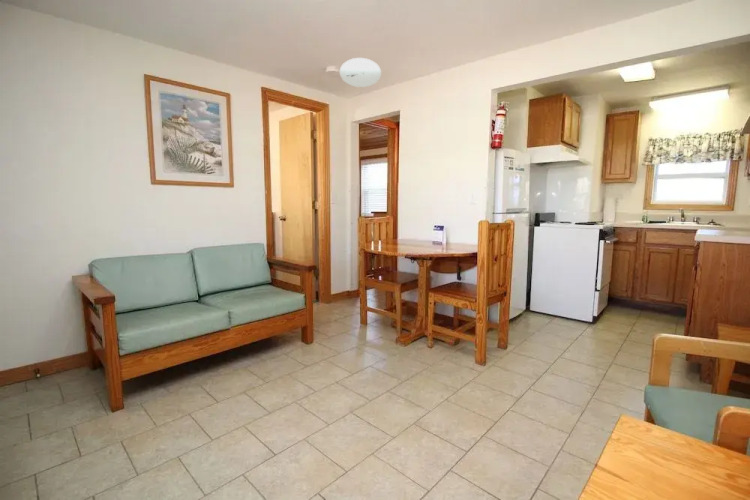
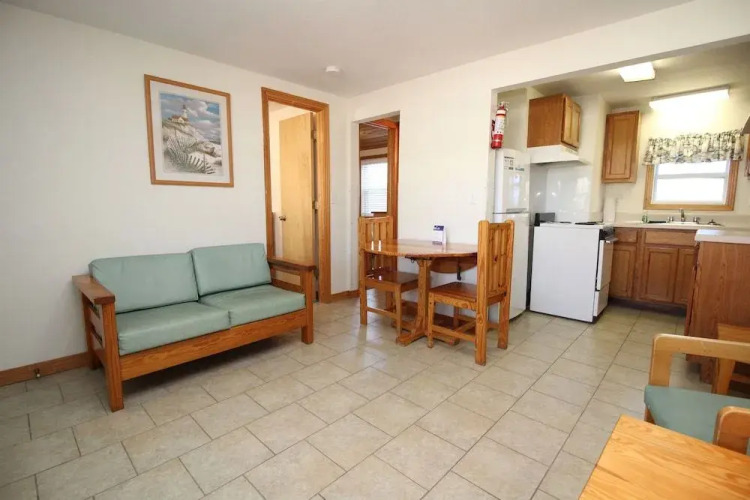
- ceiling light (360, 72)
